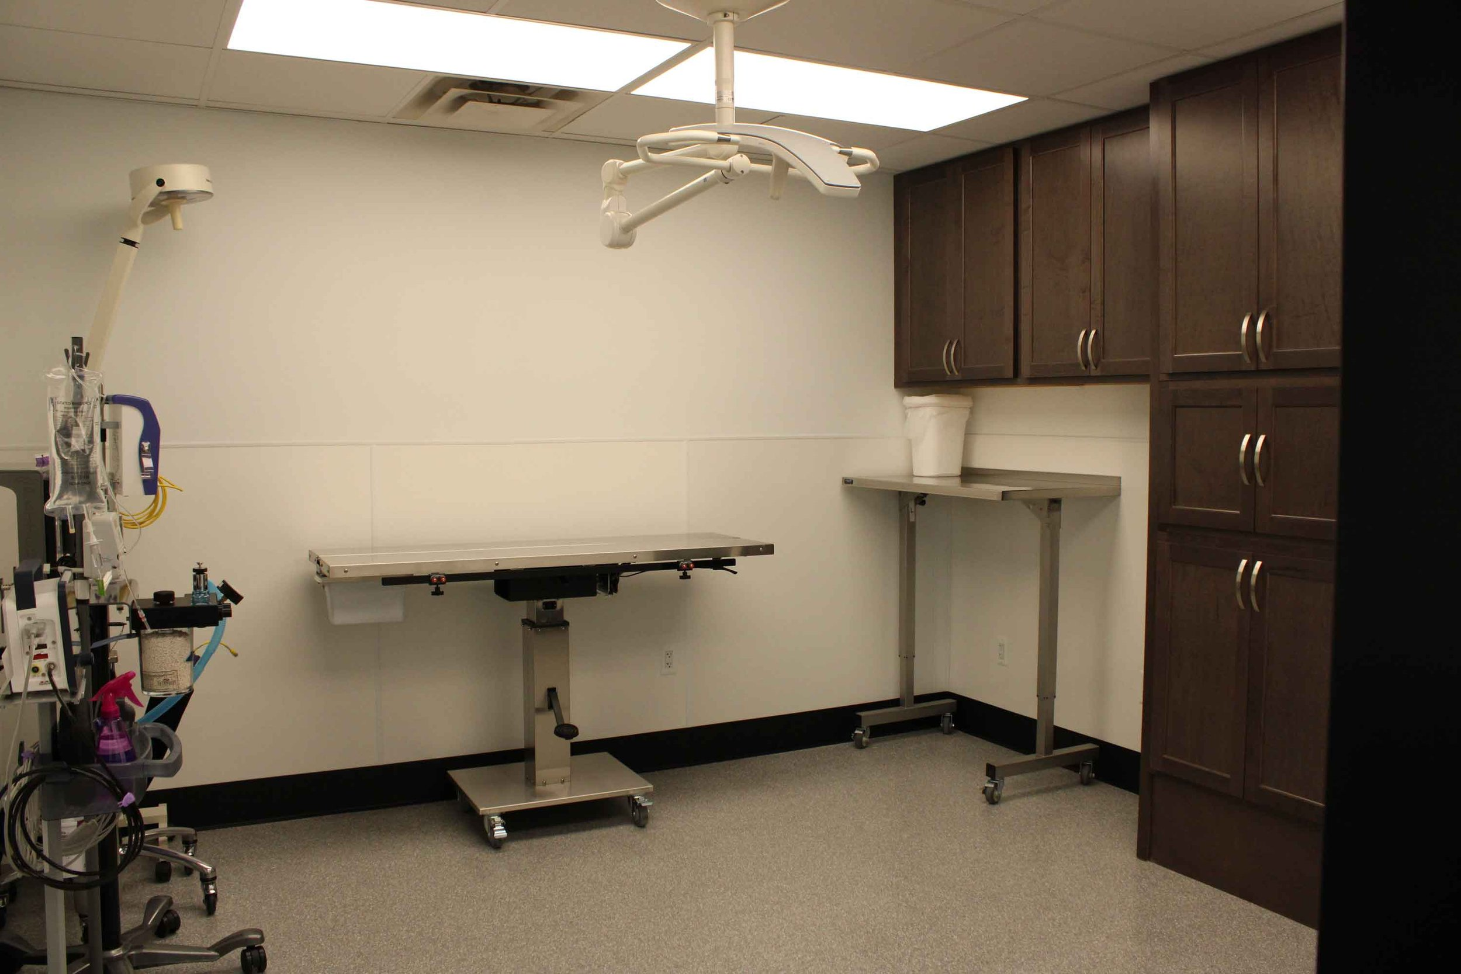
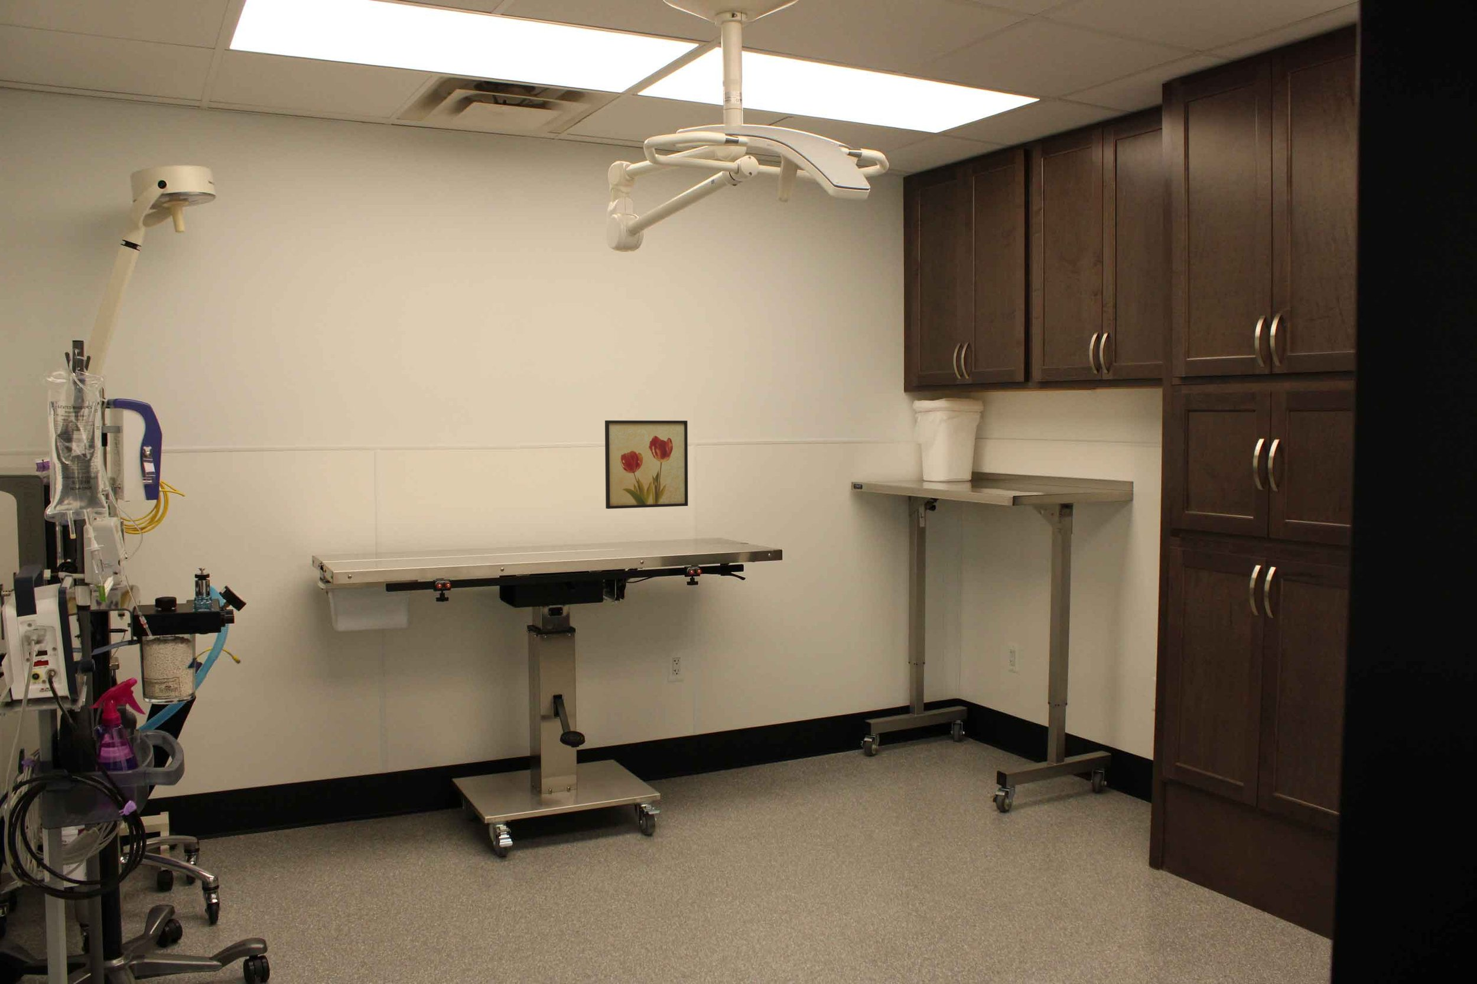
+ wall art (646, 463)
